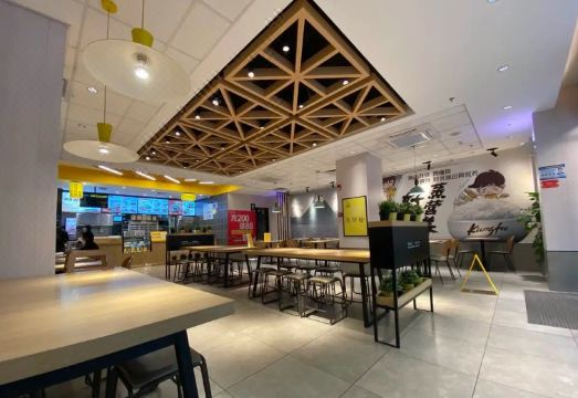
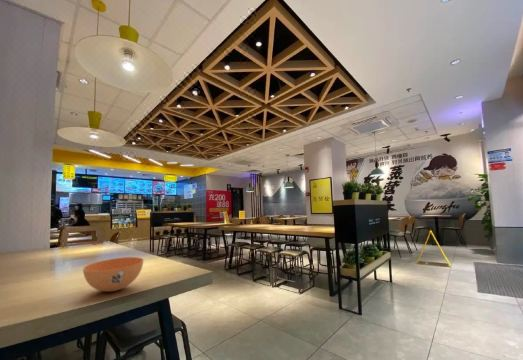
+ soup bowl (114, 276)
